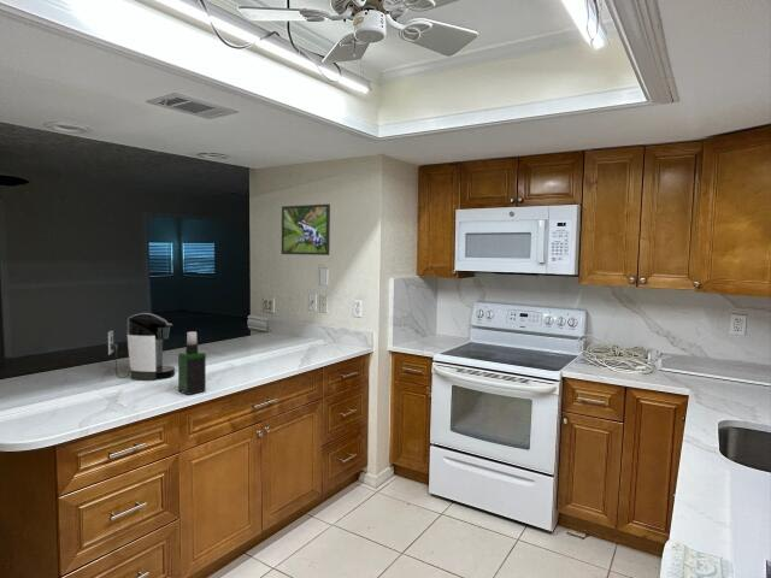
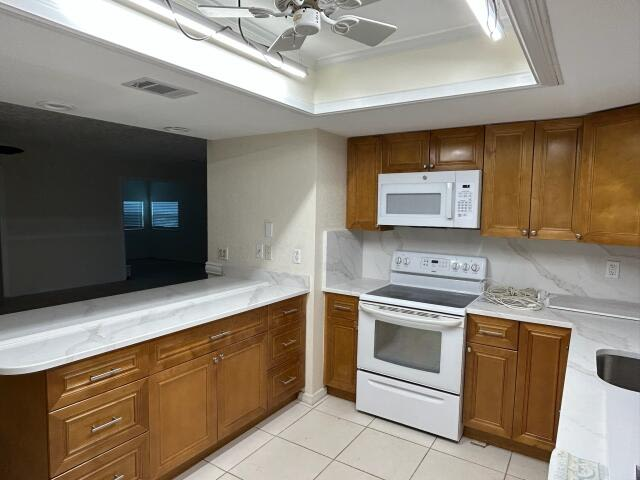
- coffee maker (146, 347)
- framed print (305, 230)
- spray bottle (192, 361)
